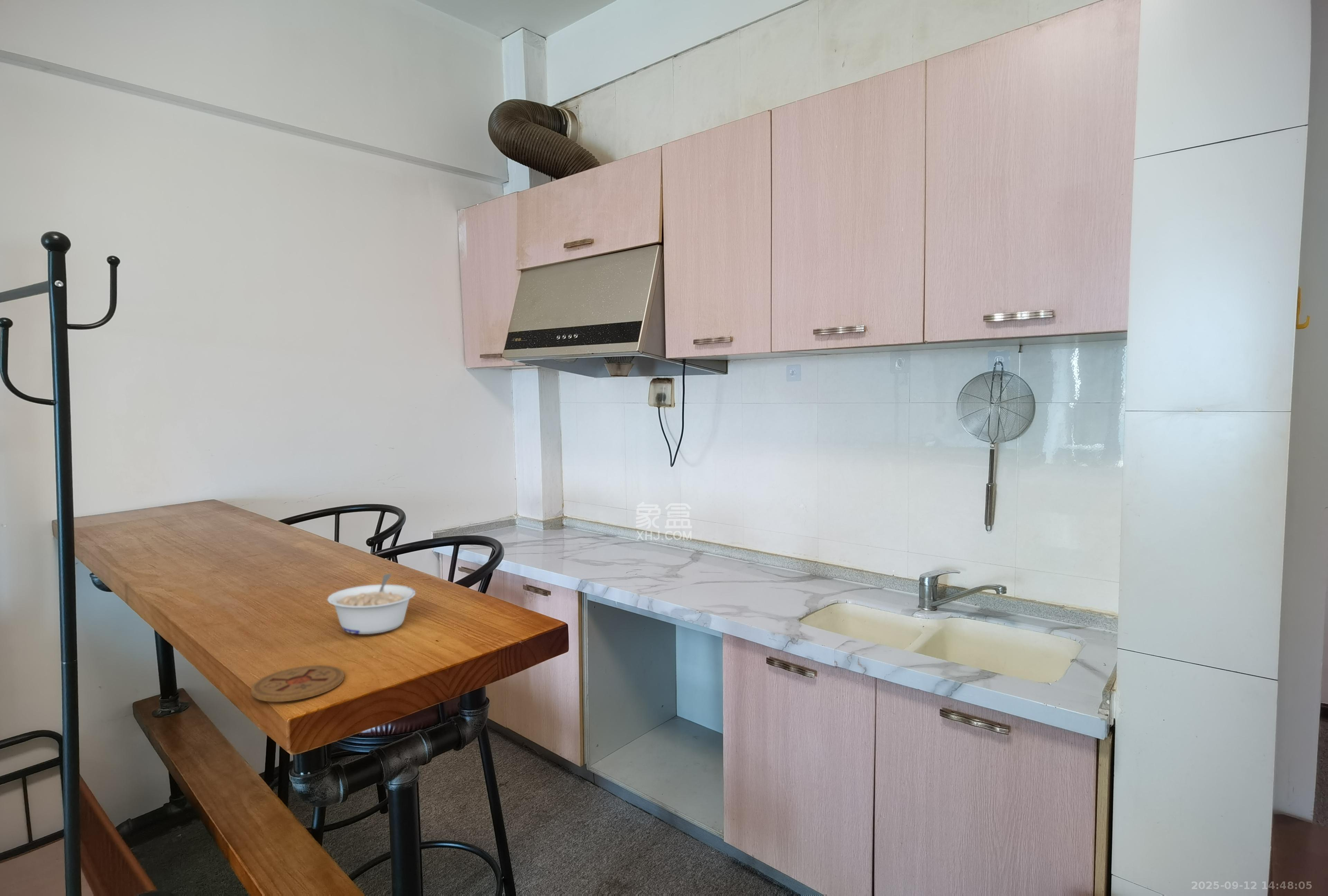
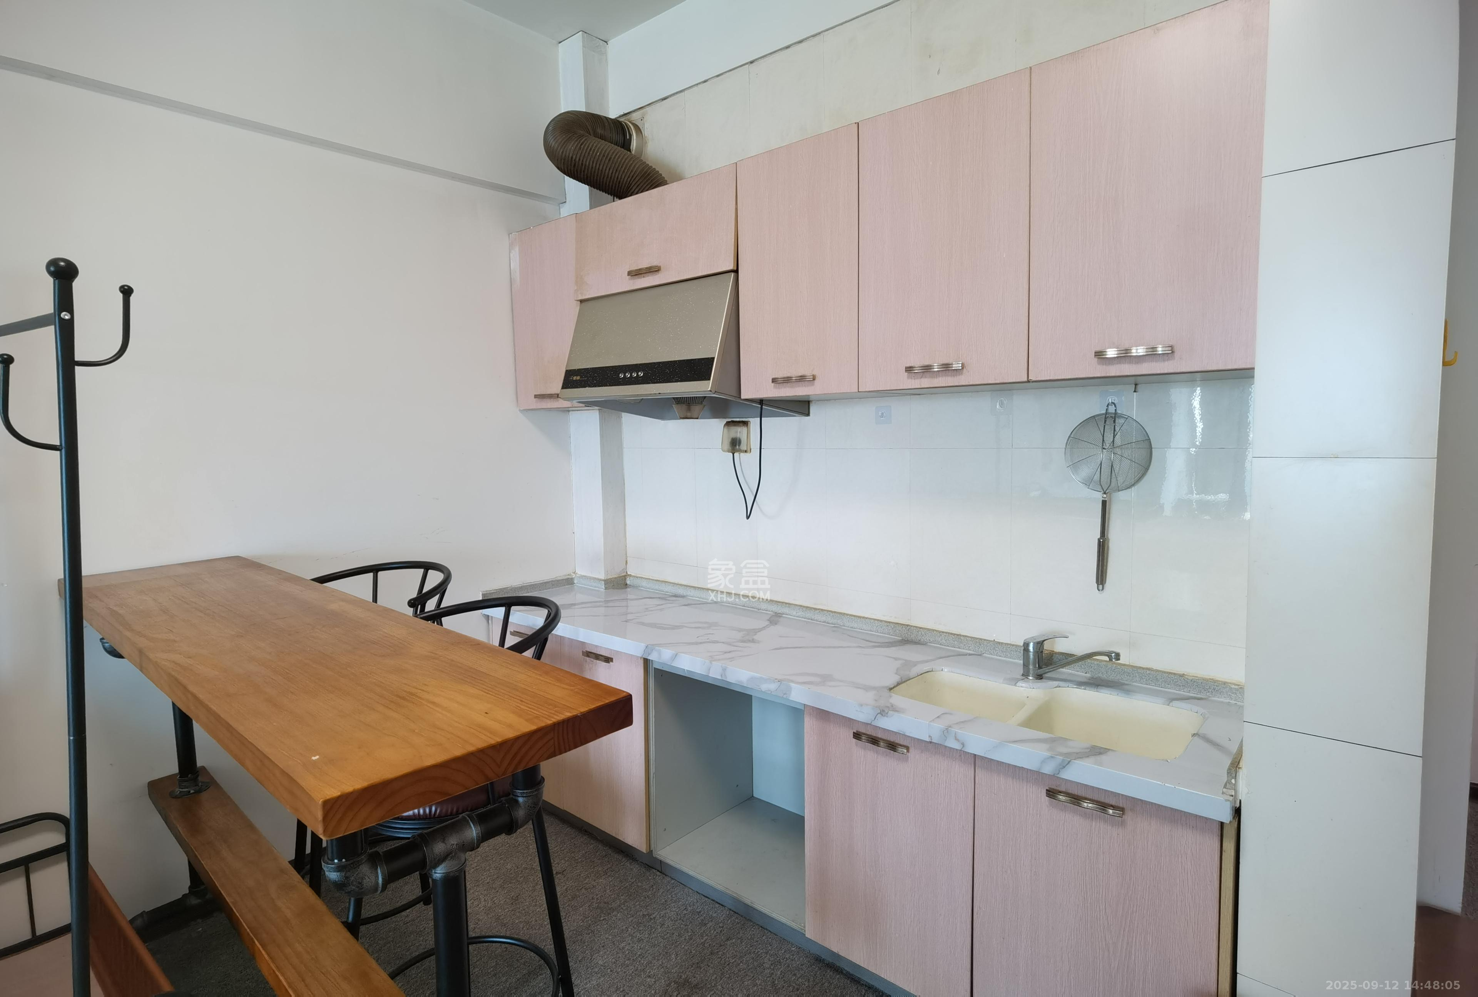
- legume (371, 606)
- coaster (299, 682)
